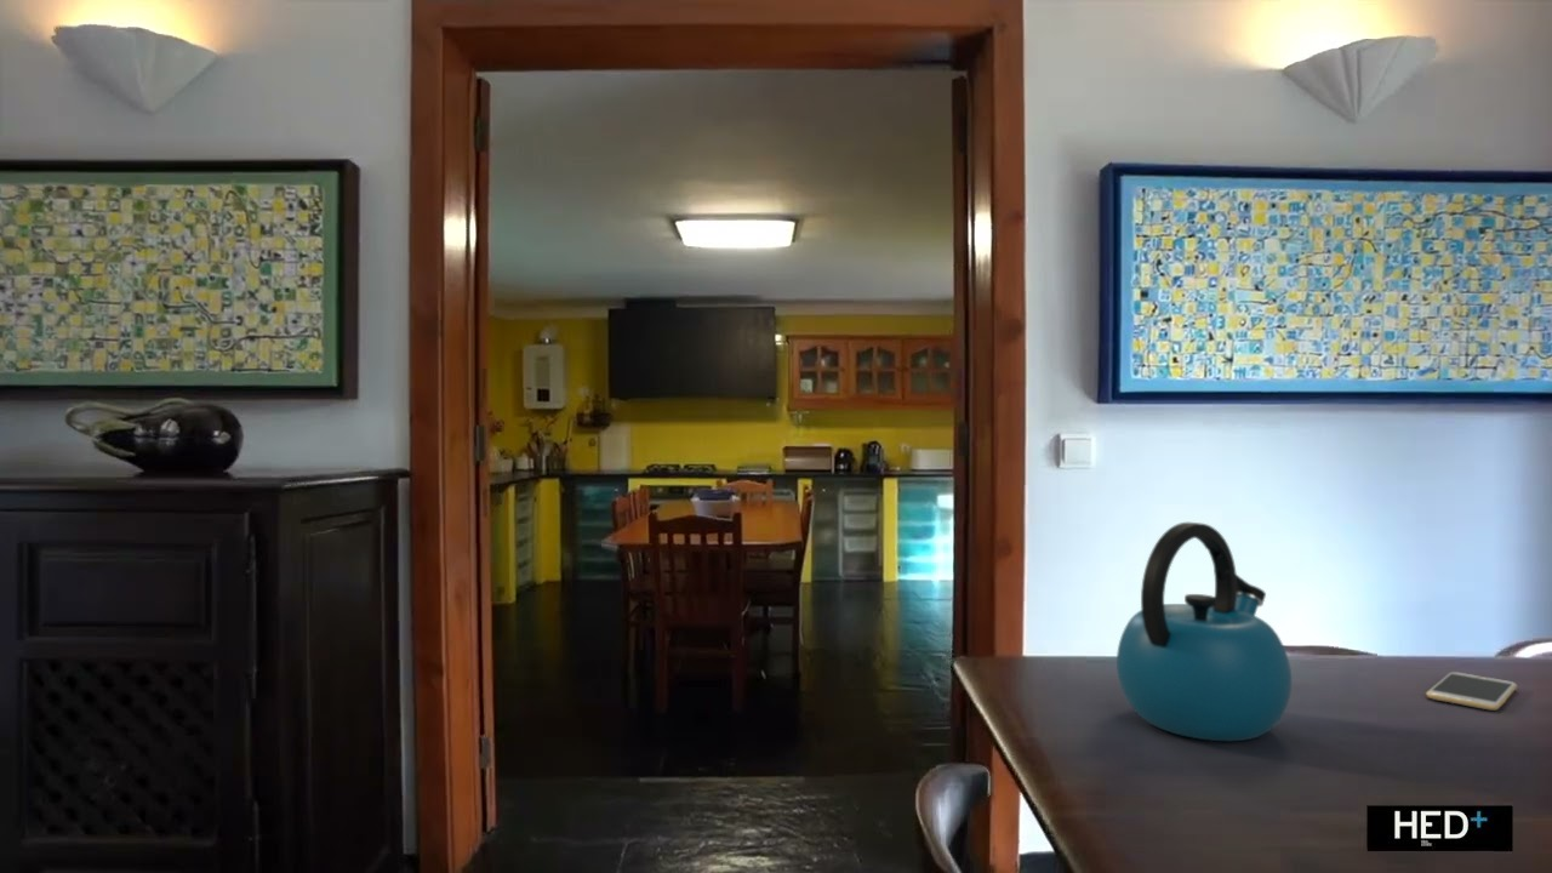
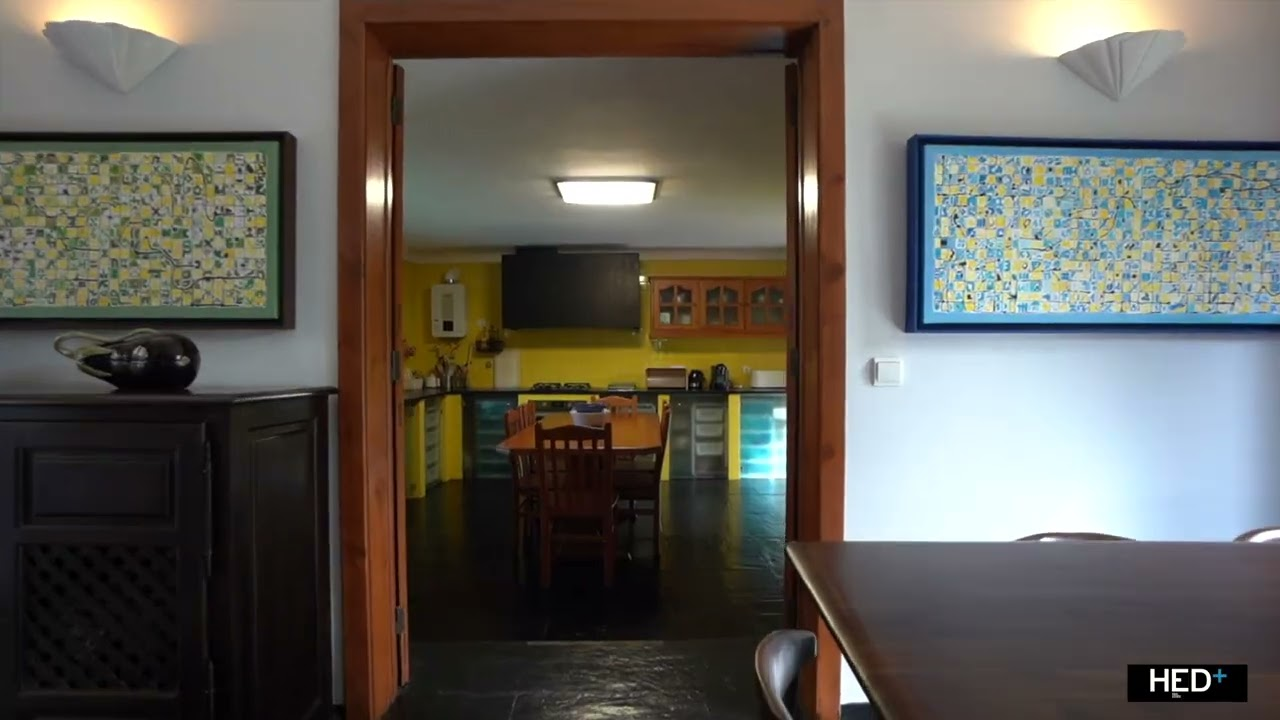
- smartphone (1472, 690)
- kettle (1205, 621)
